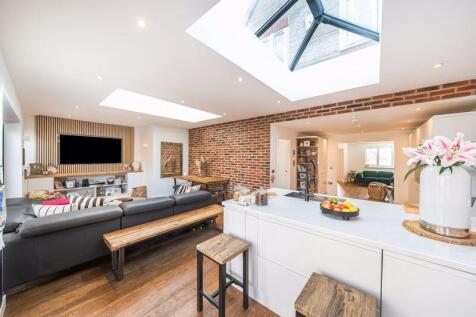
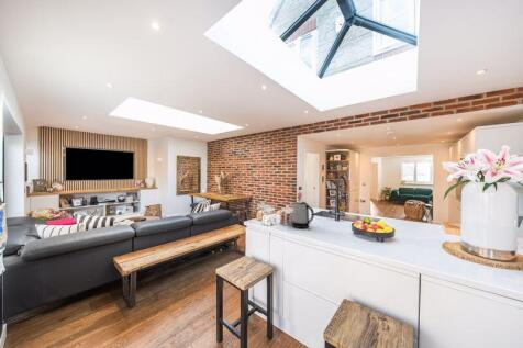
+ kettle (302, 214)
